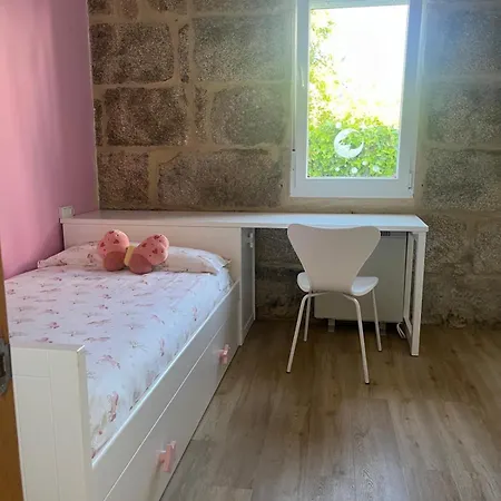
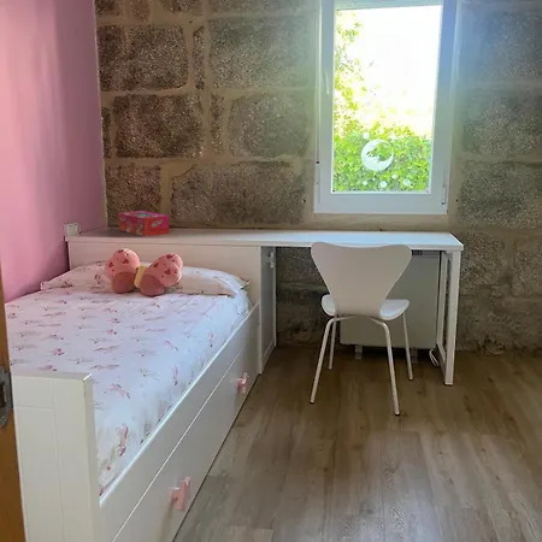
+ tissue box (143, 223)
